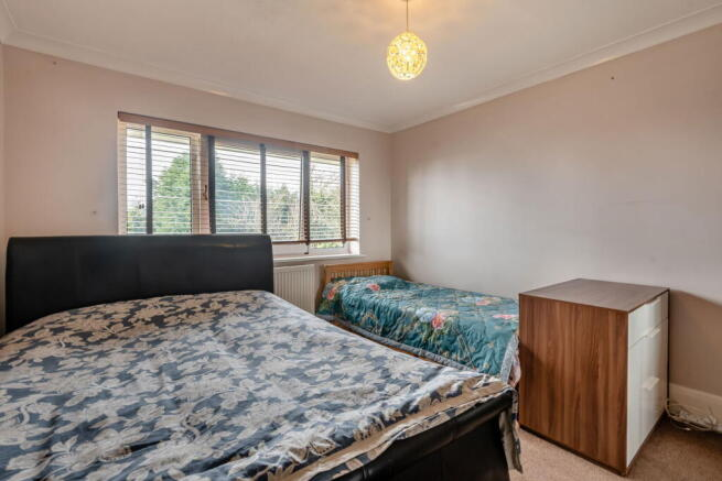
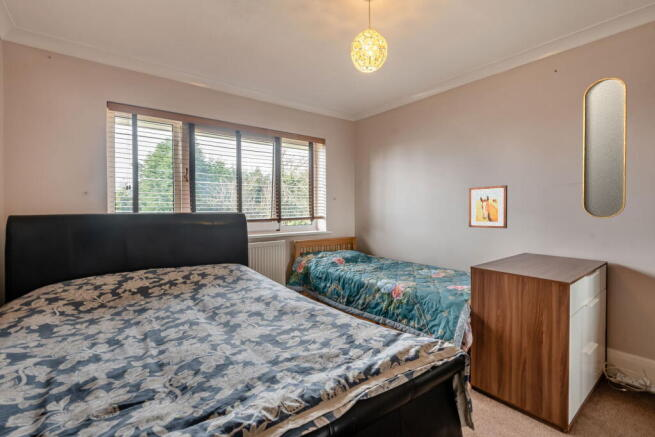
+ home mirror (603, 148)
+ wall art (487, 207)
